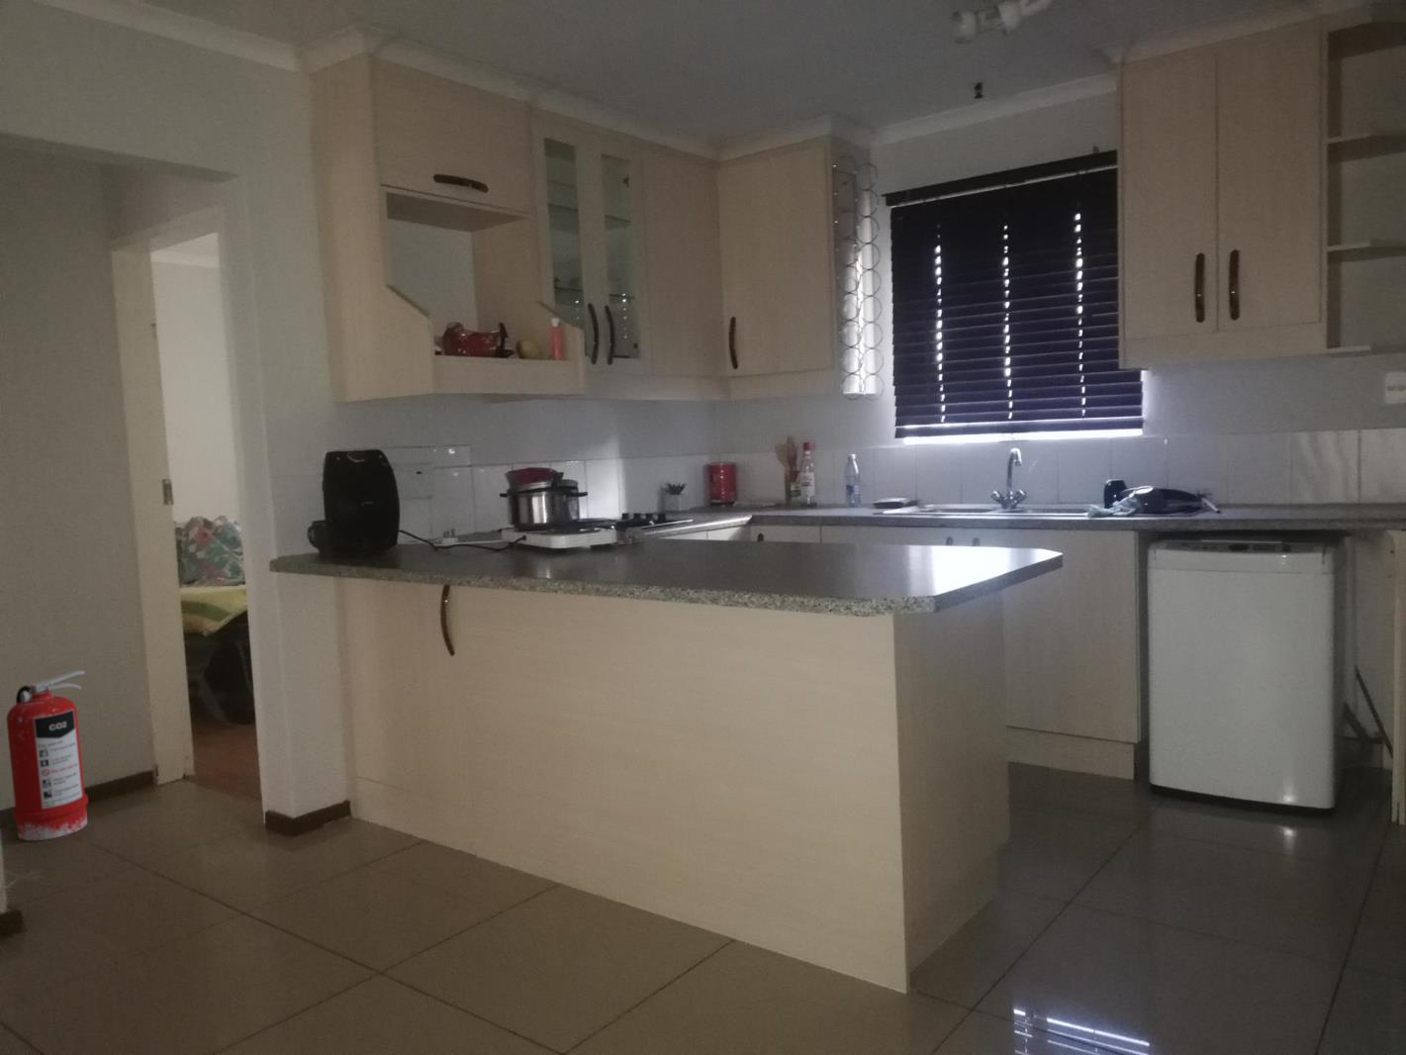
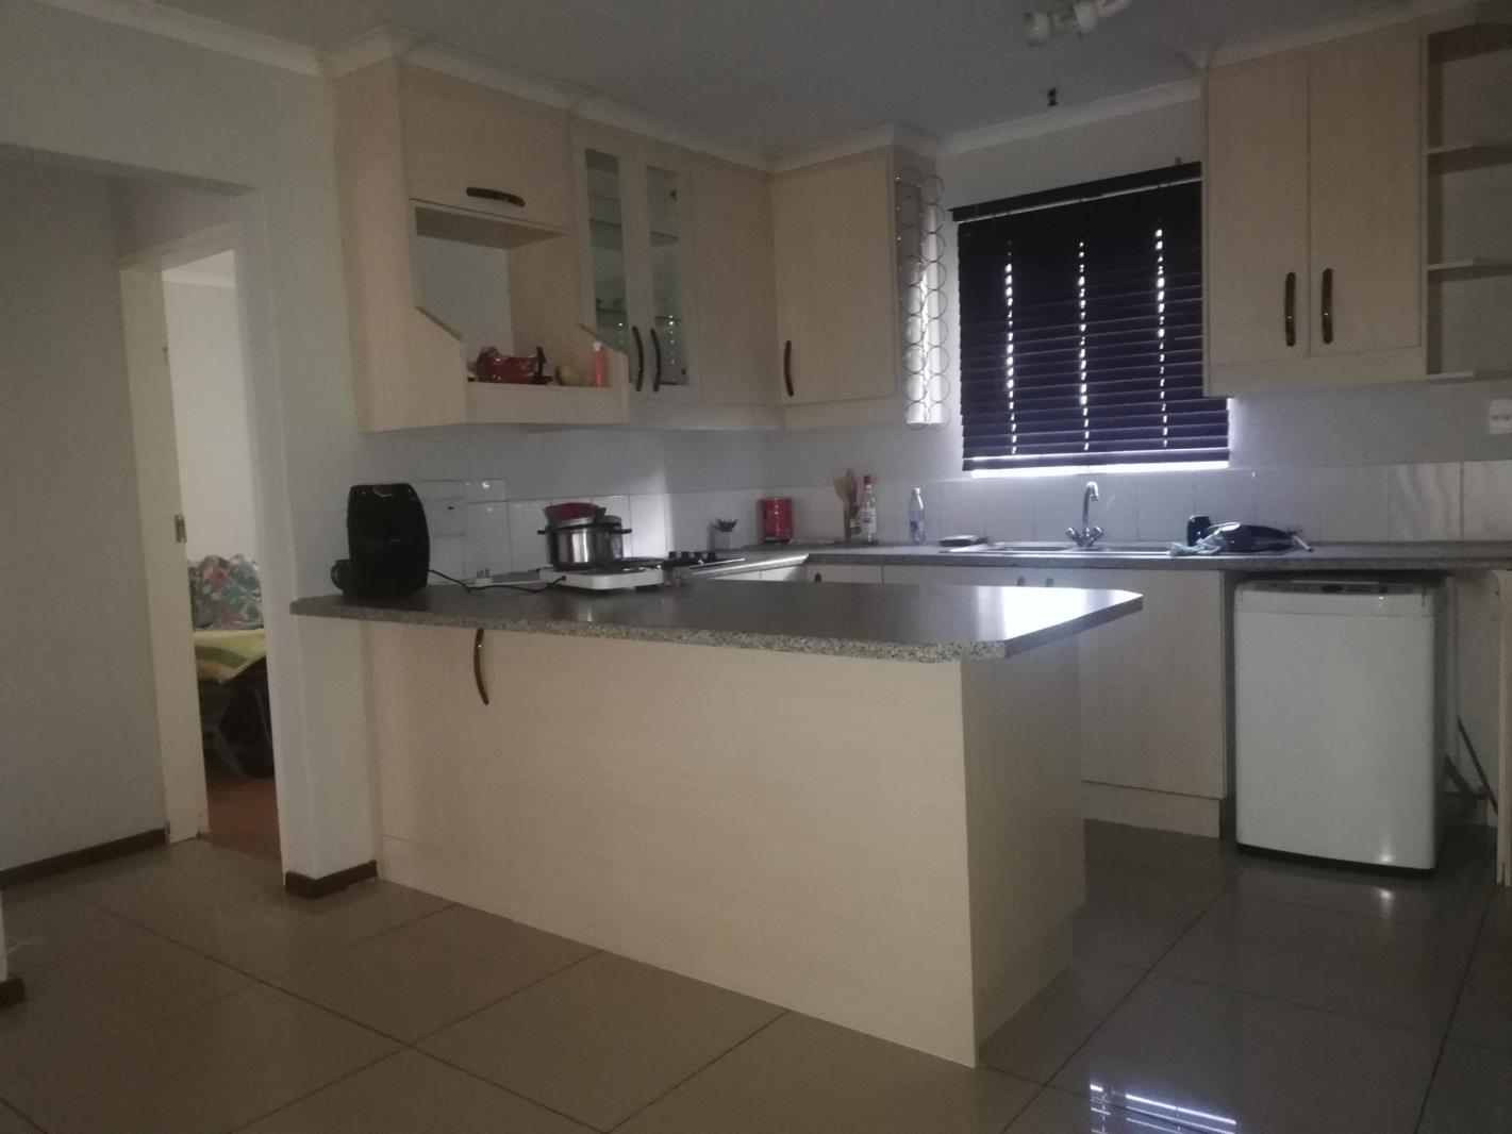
- fire extinguisher (45, 751)
